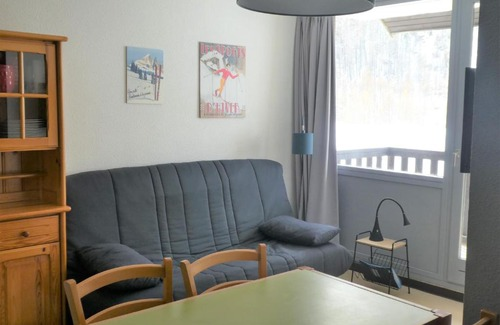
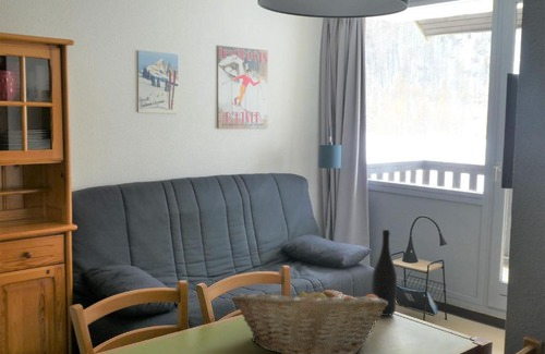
+ fruit basket (308, 313)
+ wine bottle (384, 272)
